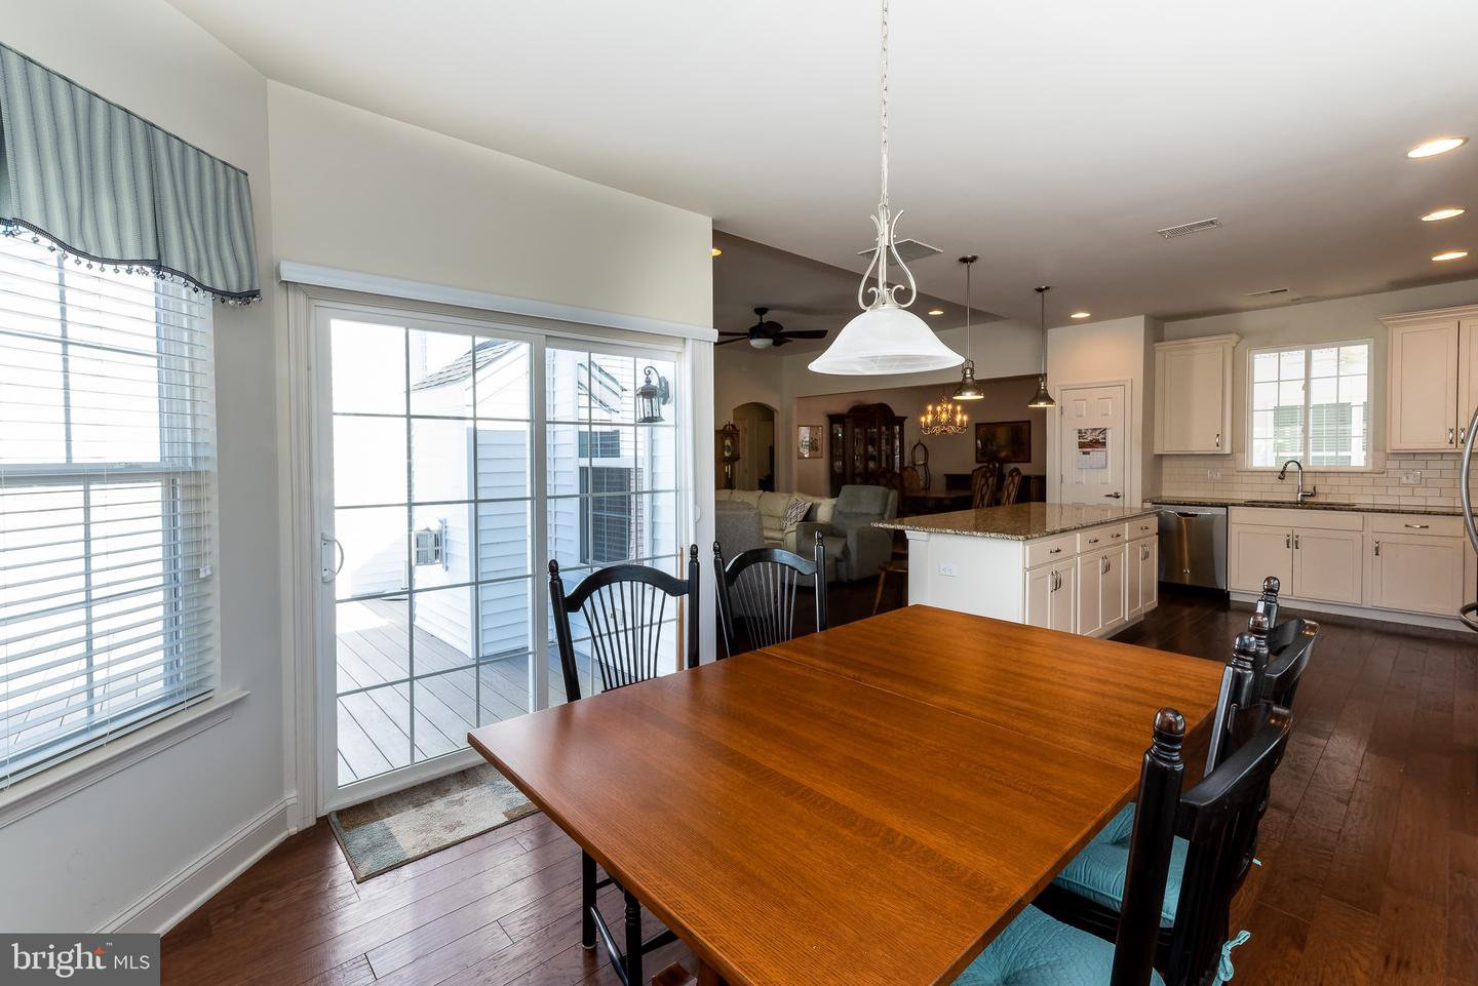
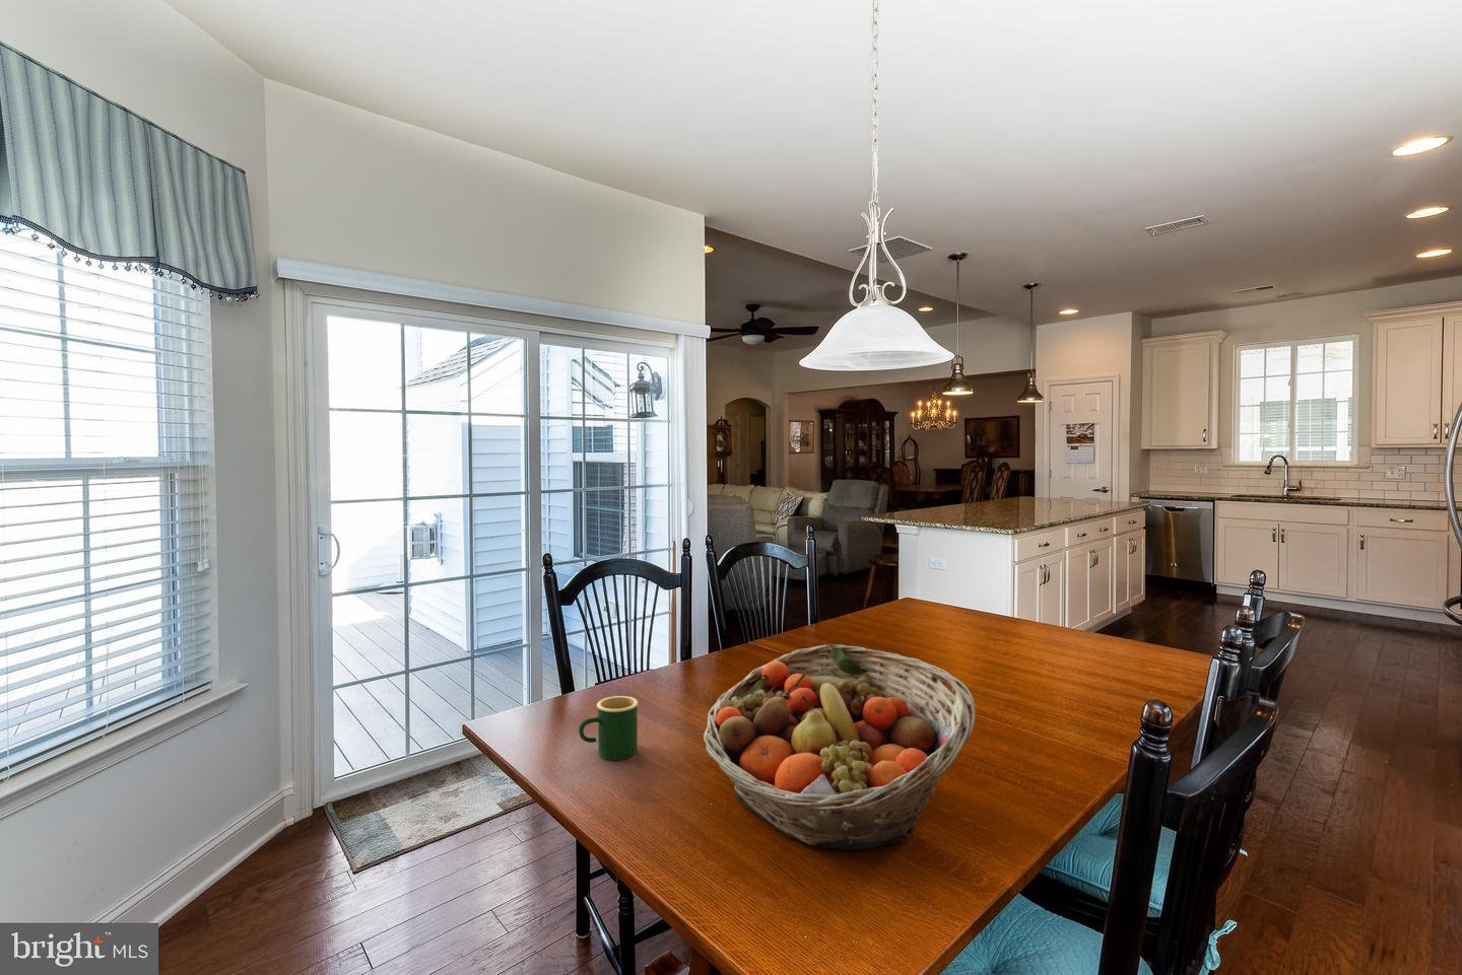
+ mug (609, 728)
+ fruit basket (831, 732)
